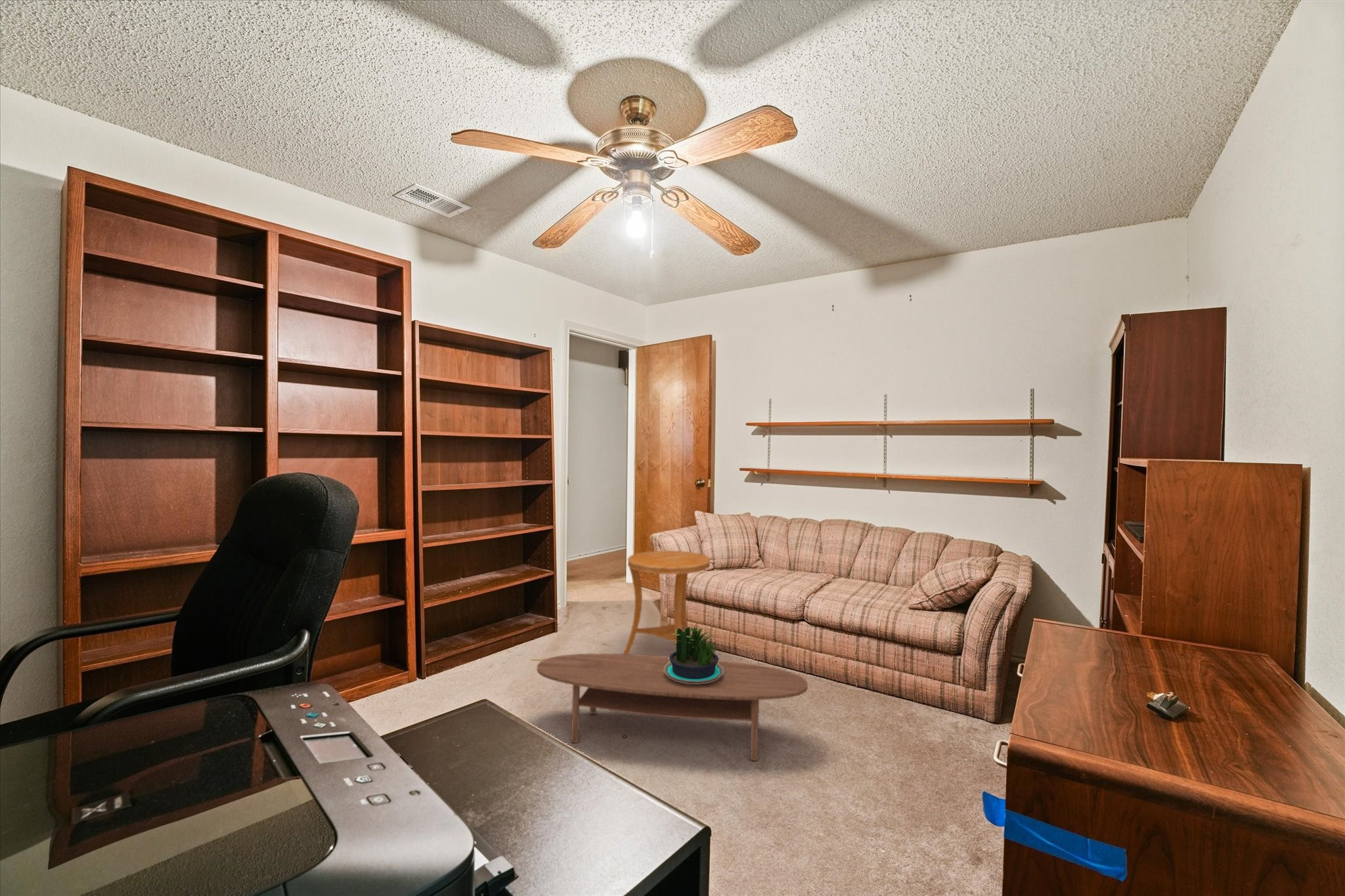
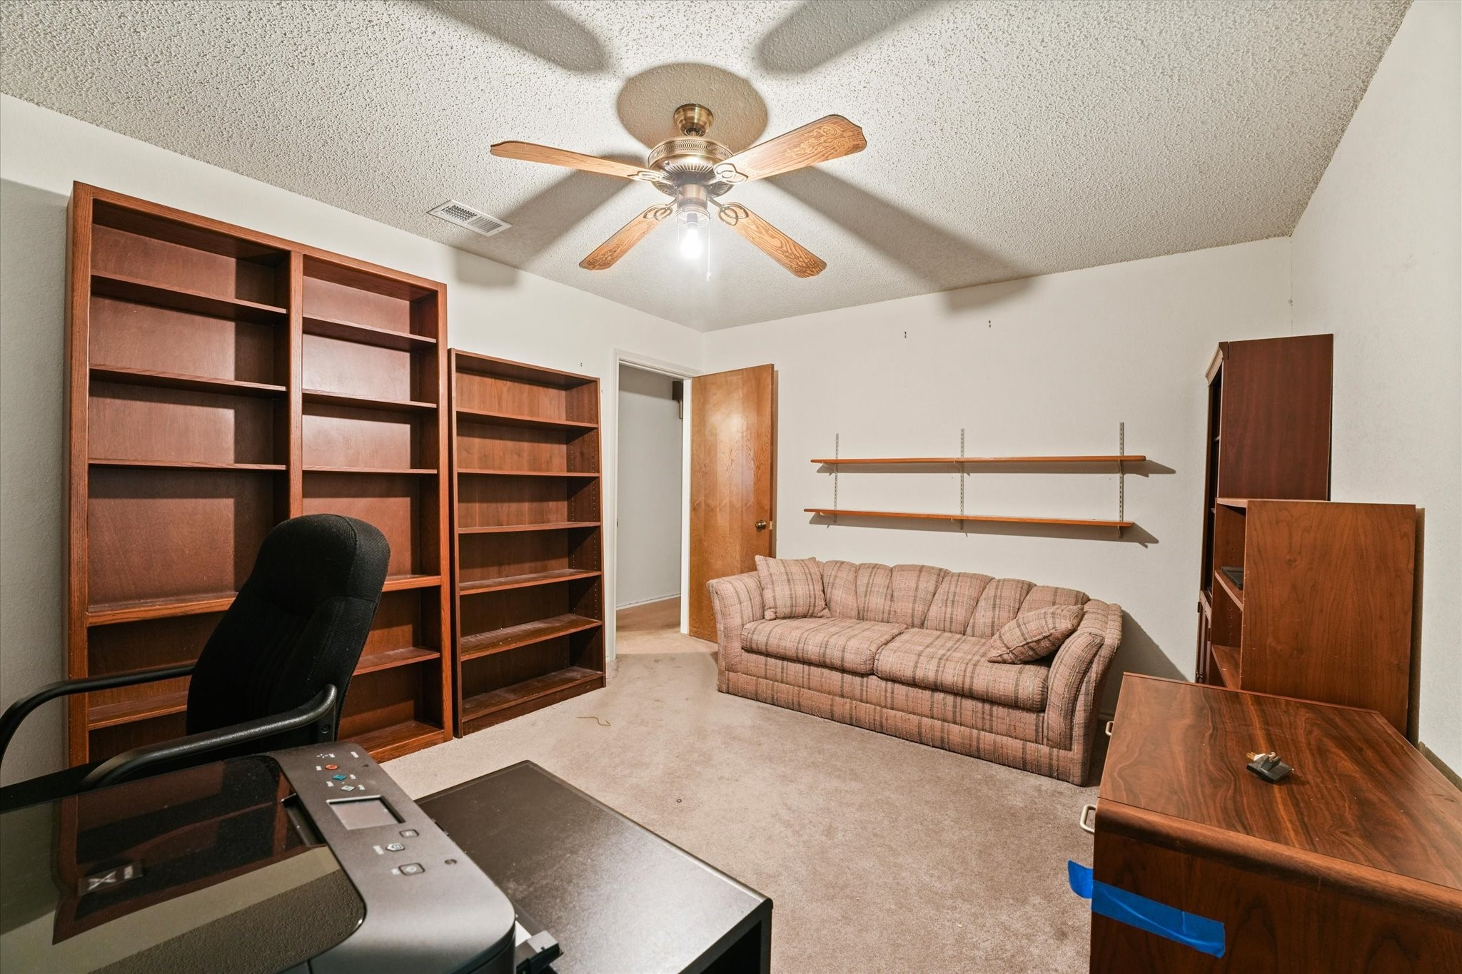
- coffee table (667, 704)
- potted plant (693, 649)
- side table (674, 608)
